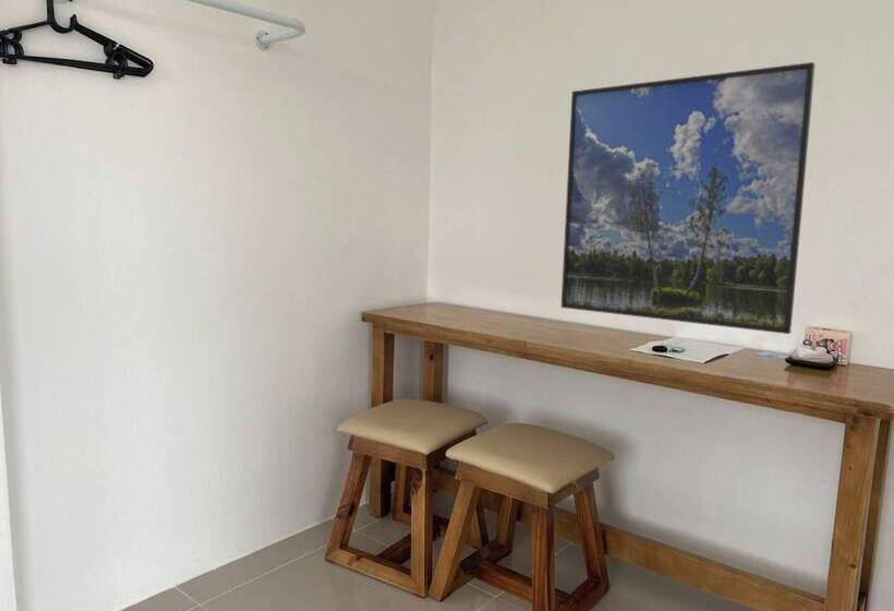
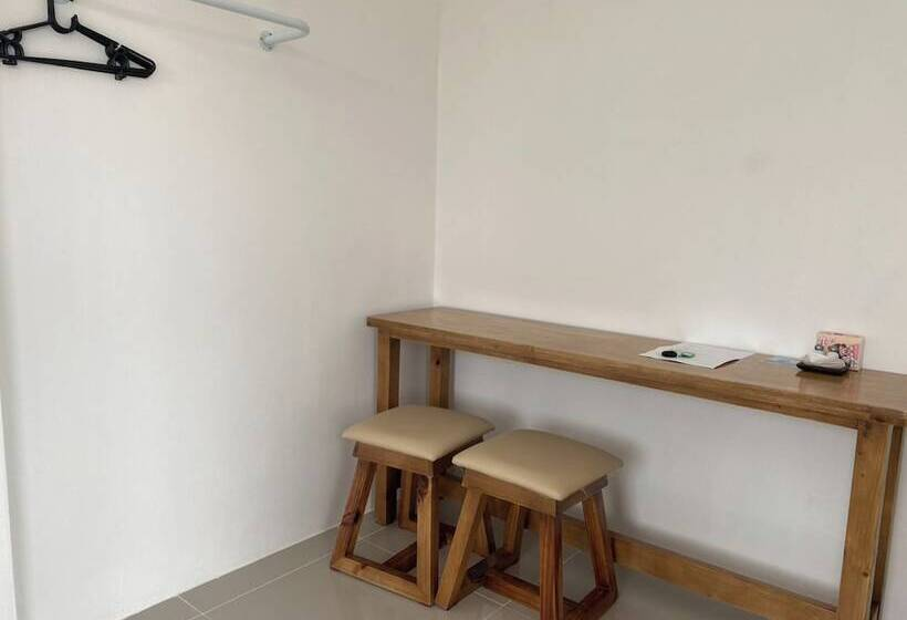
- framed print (670, 201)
